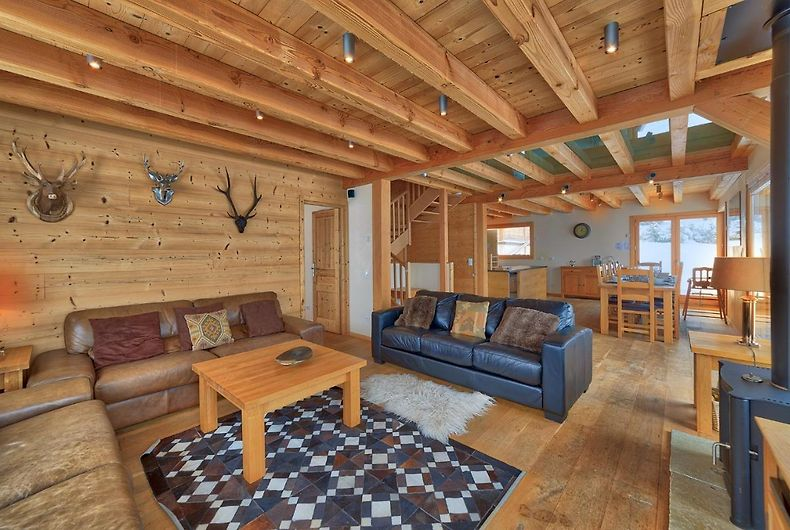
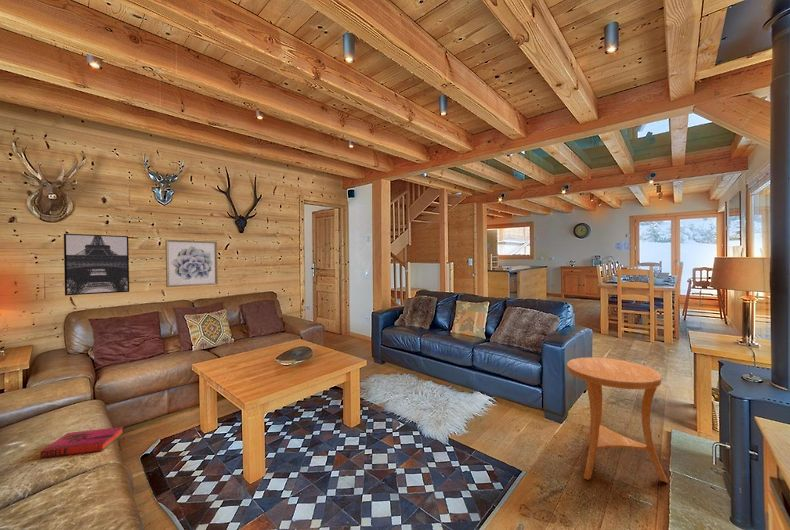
+ wall art (98, 264)
+ hardback book (84, 441)
+ wall art (192, 263)
+ side table (601, 415)
